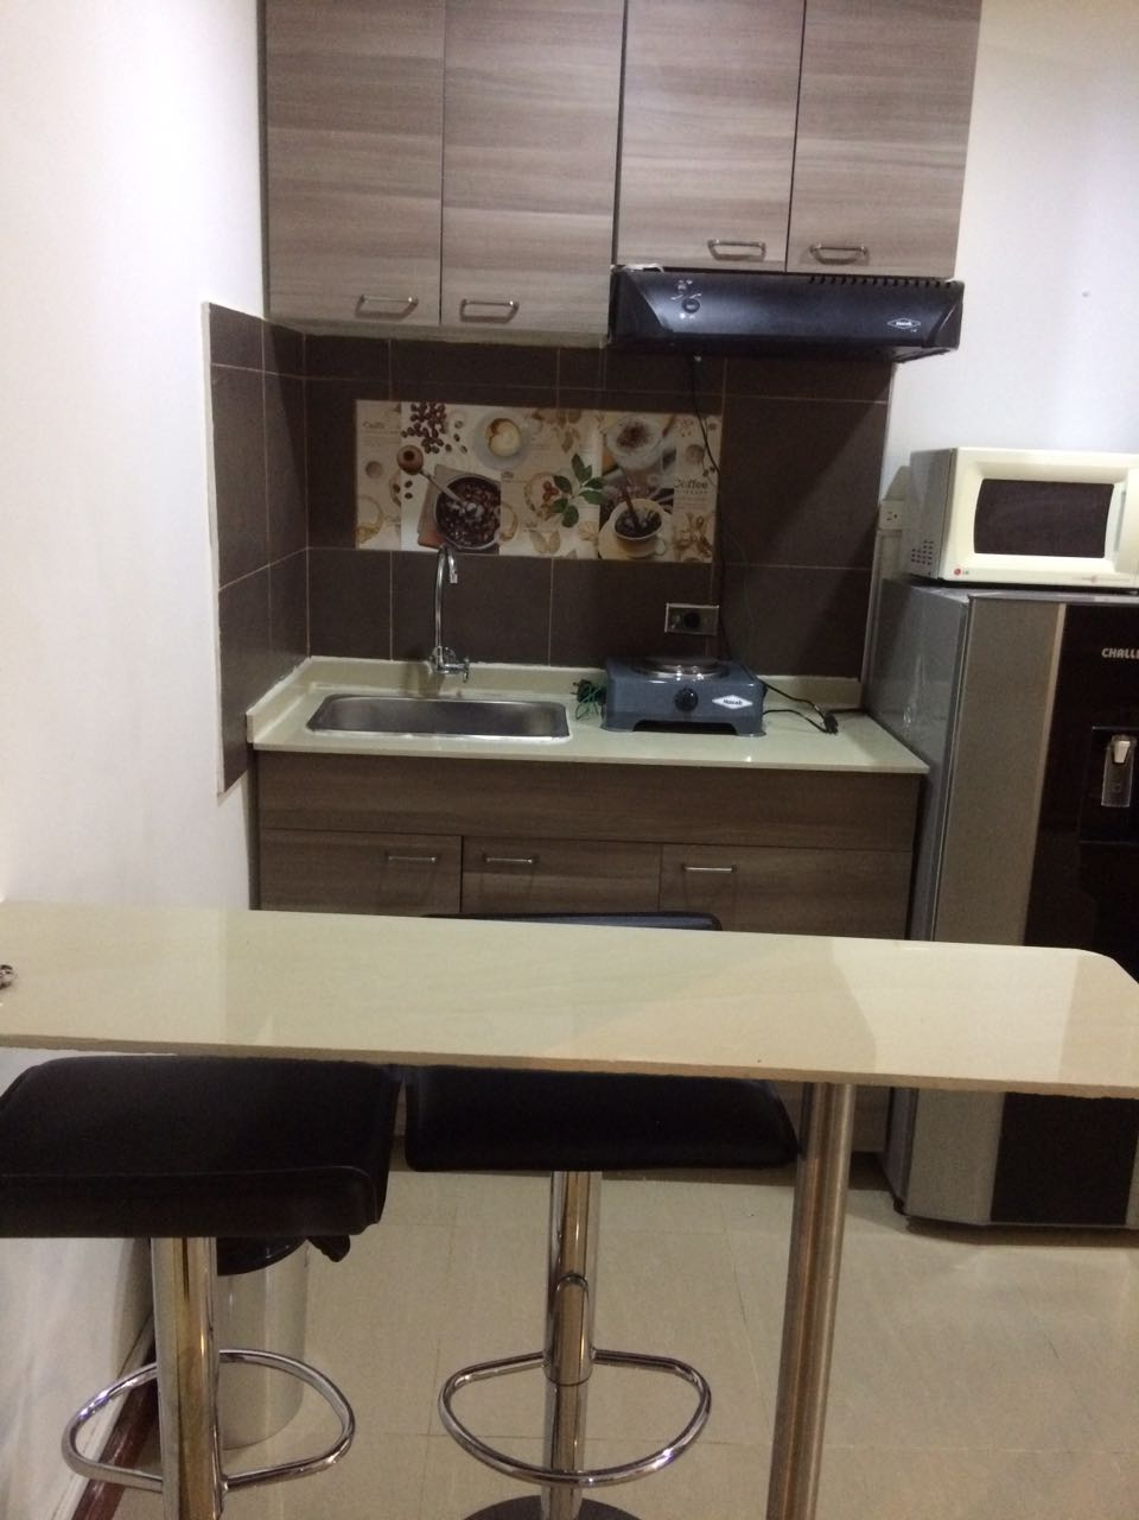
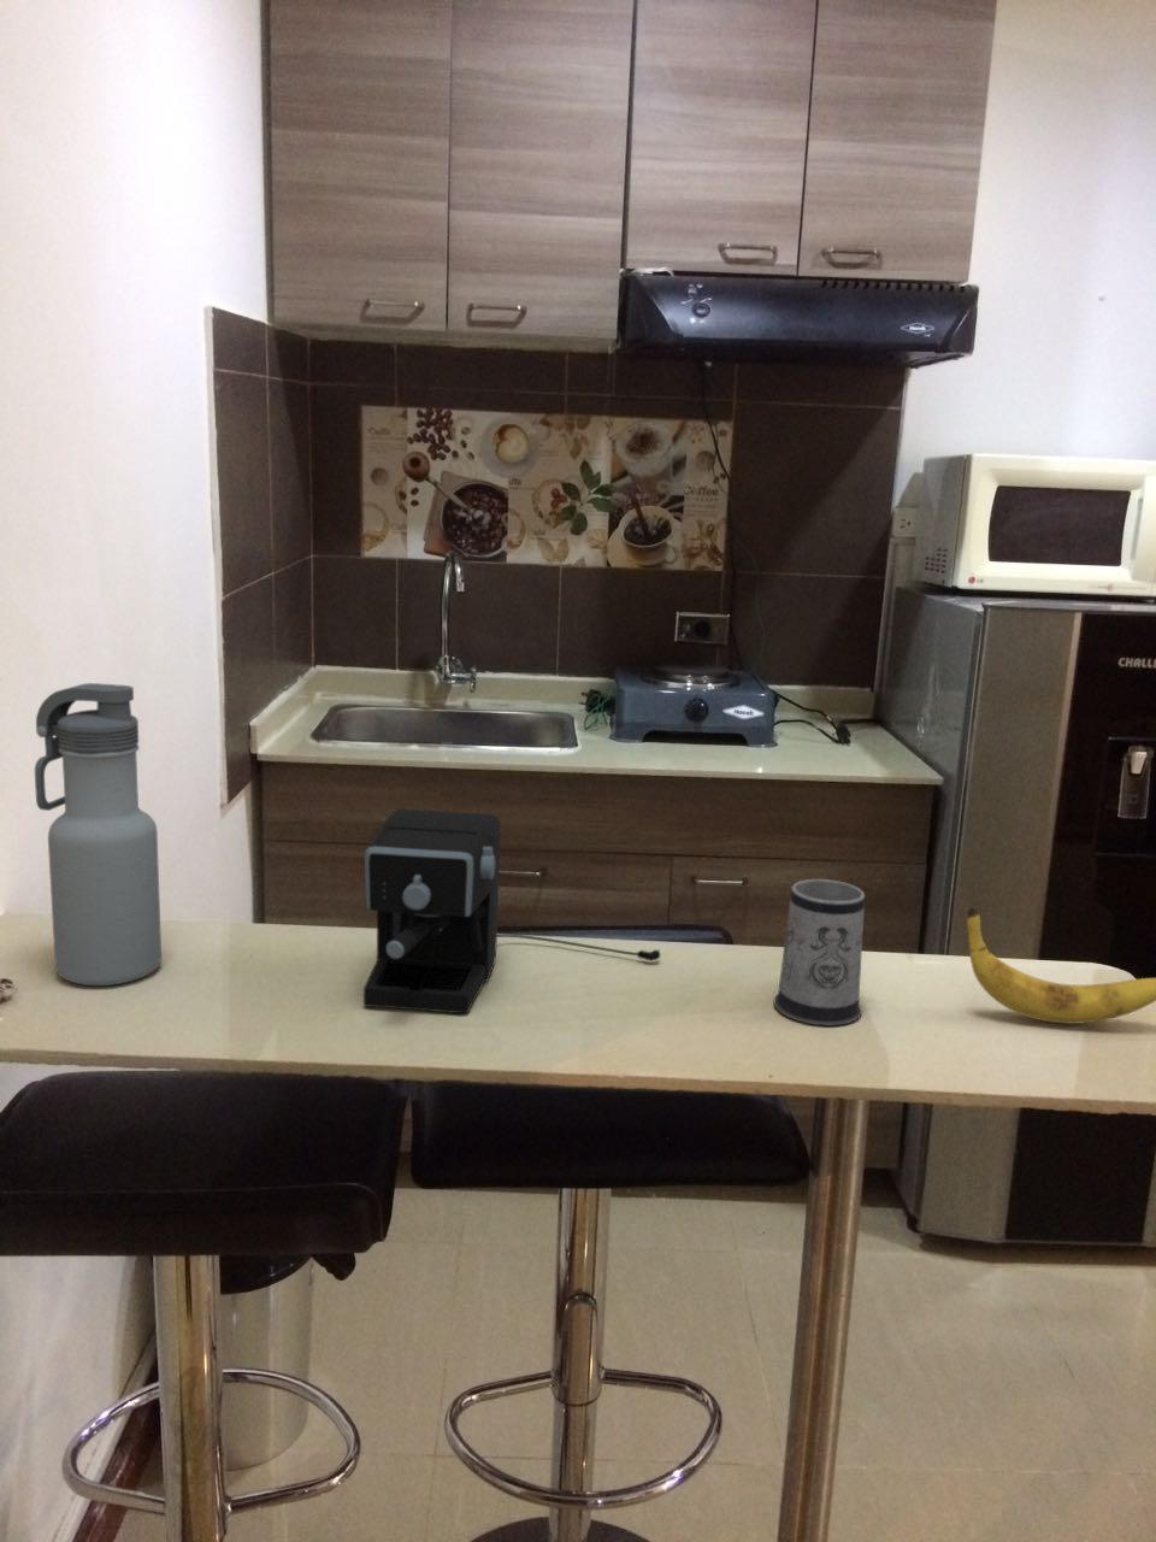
+ water bottle (101, 832)
+ banana (1066, 985)
+ coffee maker (498, 902)
+ mug (817, 942)
